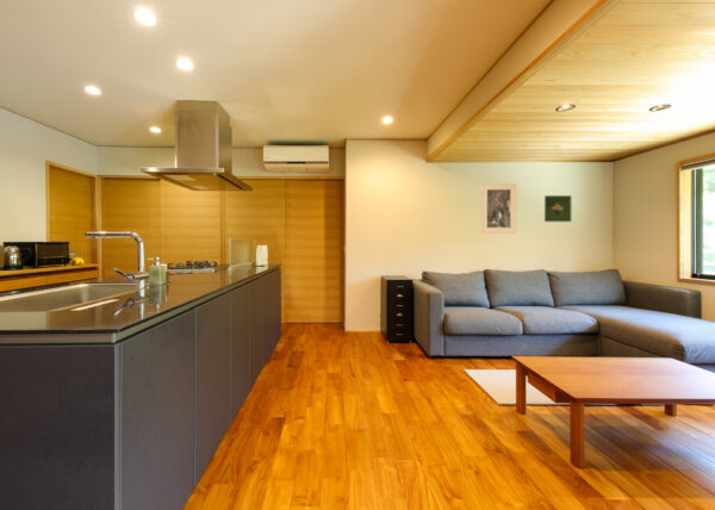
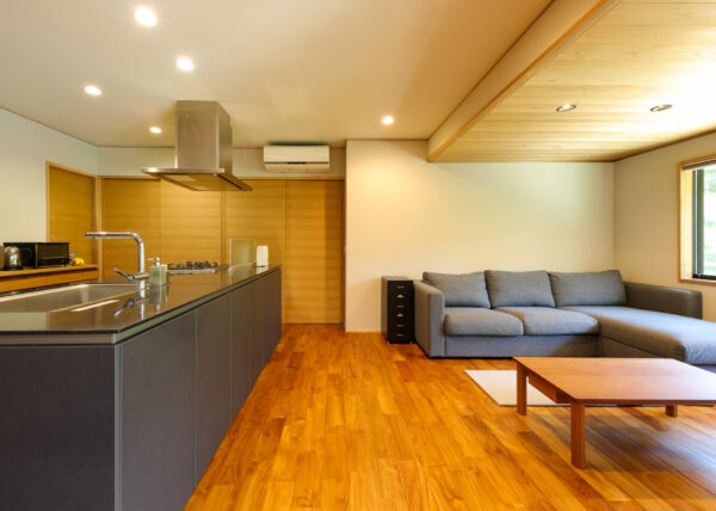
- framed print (558, 209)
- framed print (498, 209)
